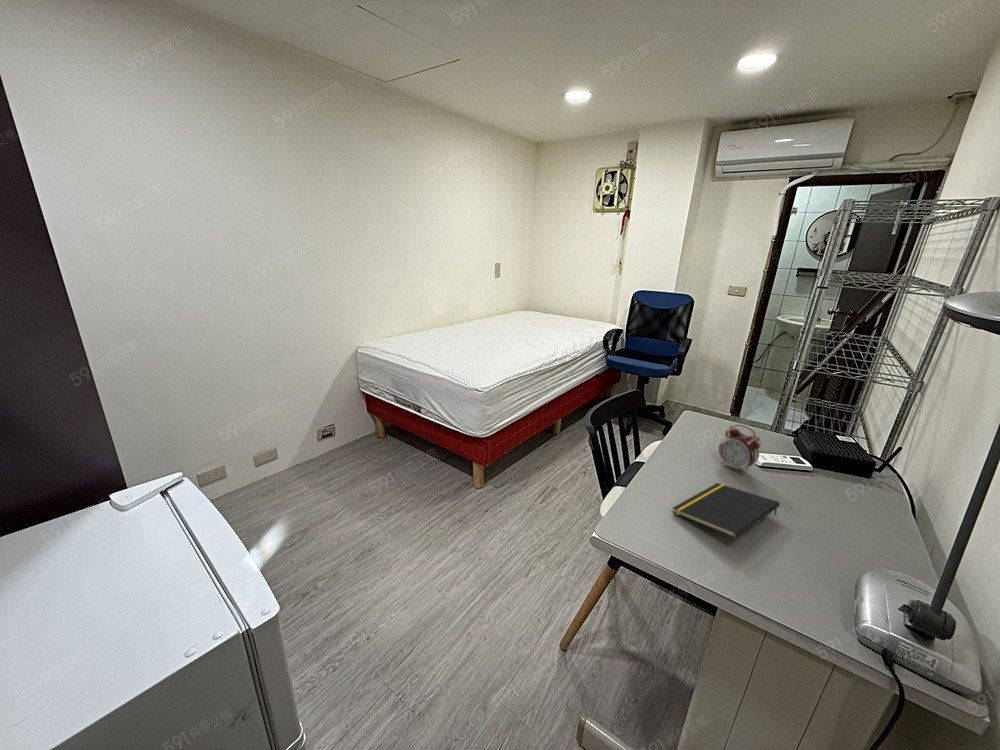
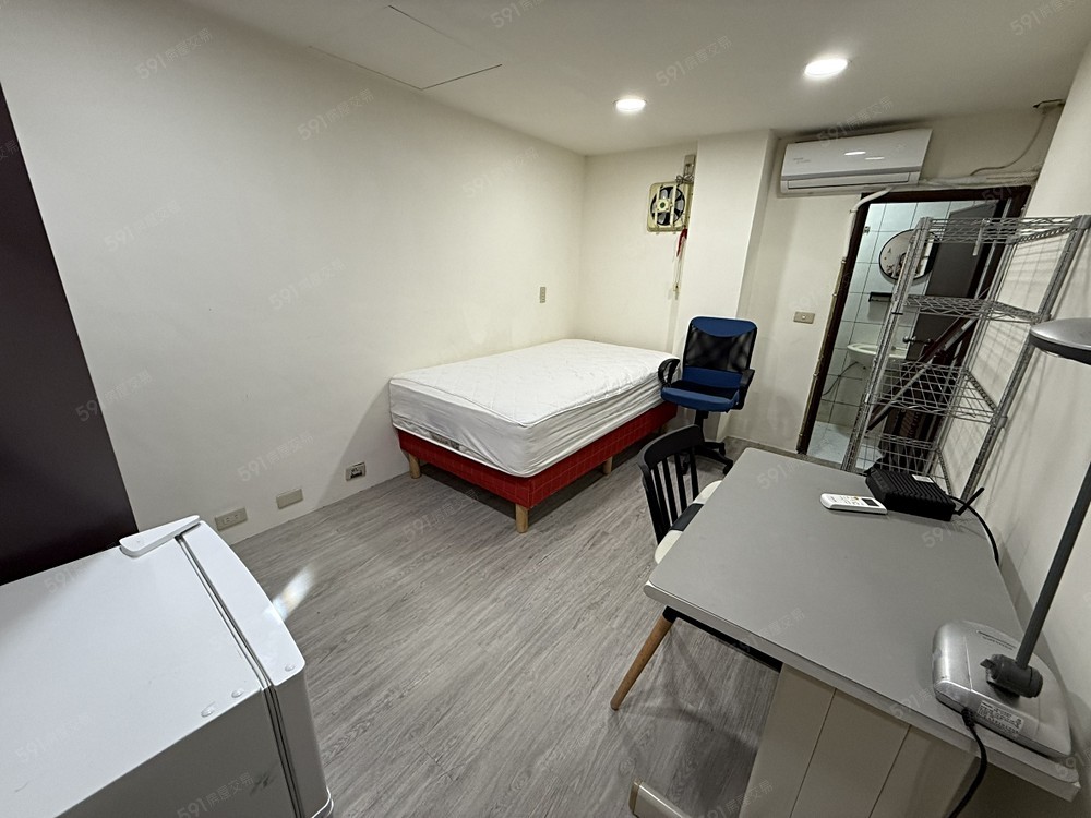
- notepad (725, 507)
- alarm clock (739, 447)
